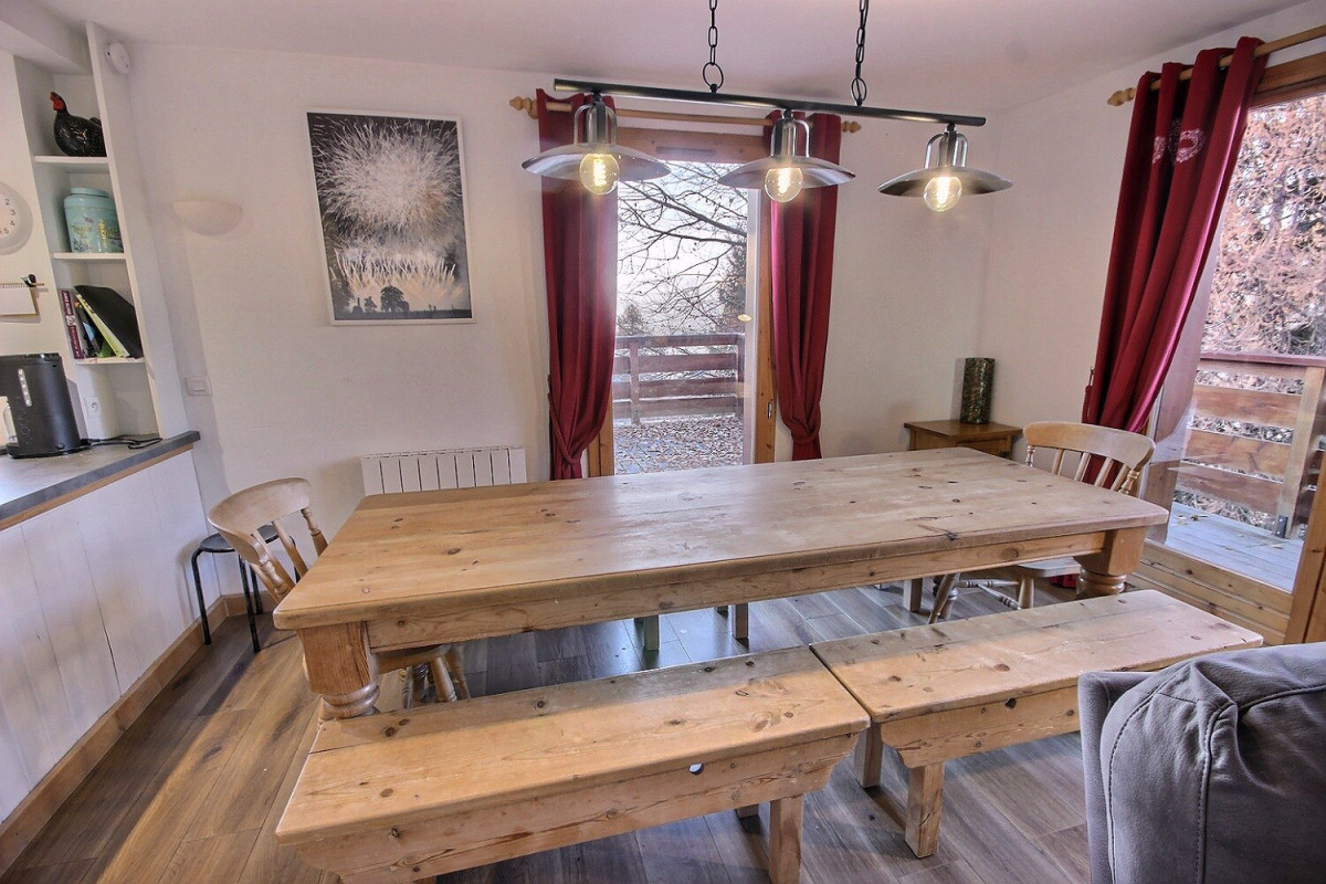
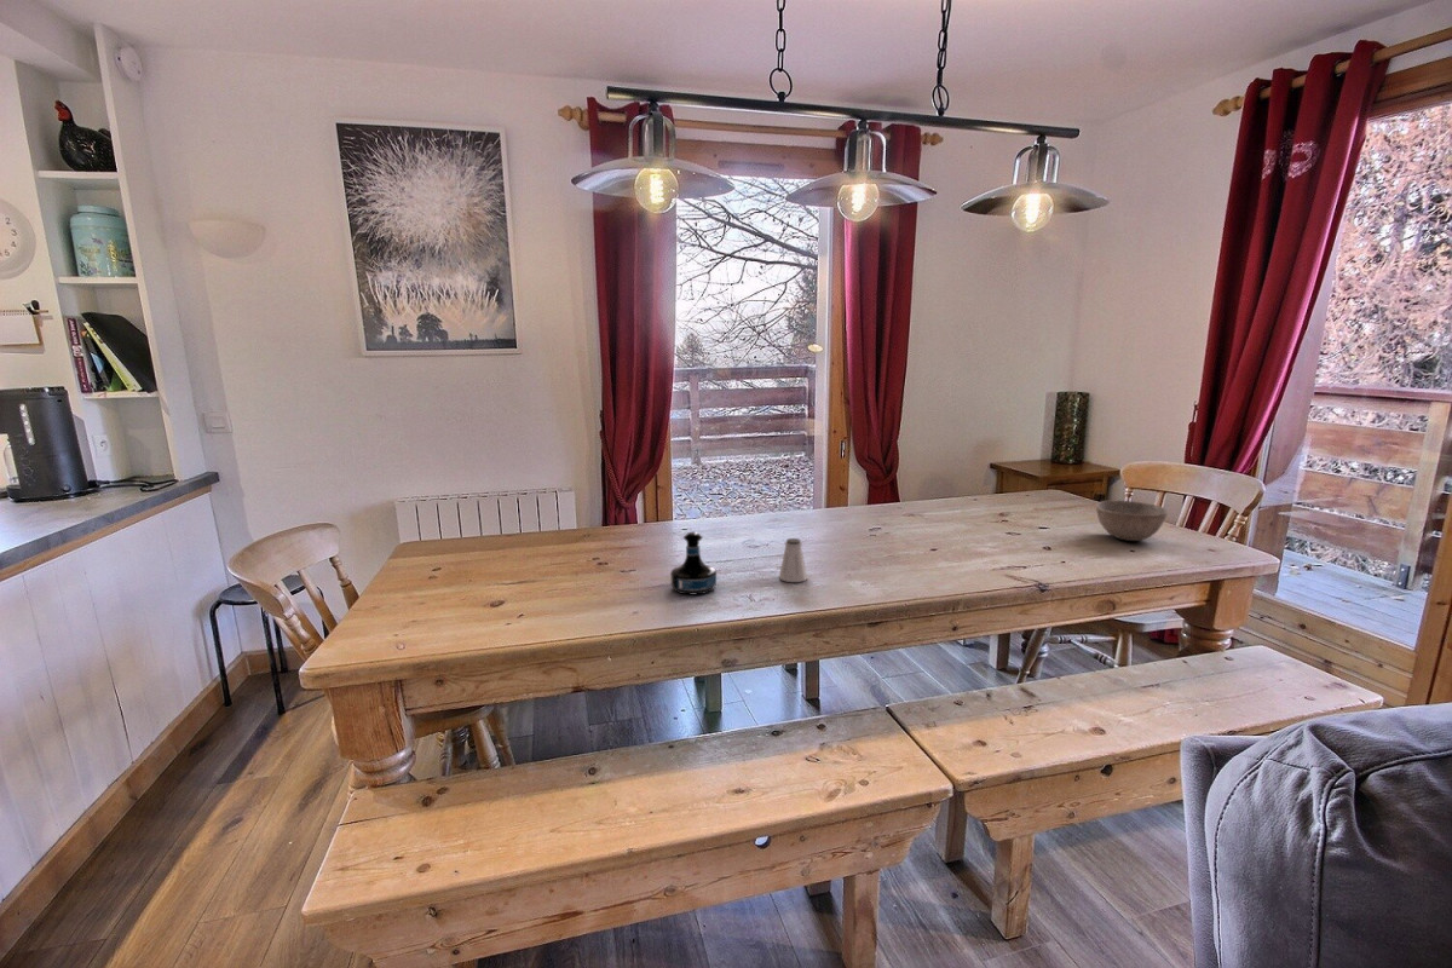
+ saltshaker (793, 558)
+ bowl (1129, 522)
+ tequila bottle (693, 560)
